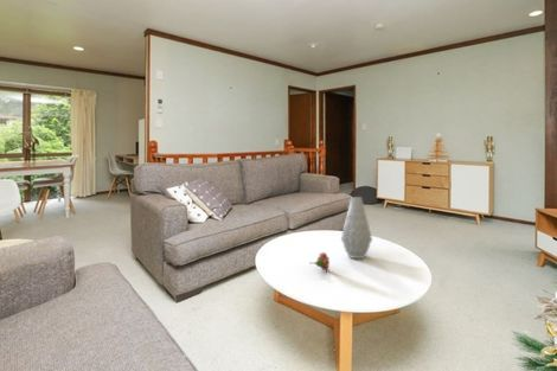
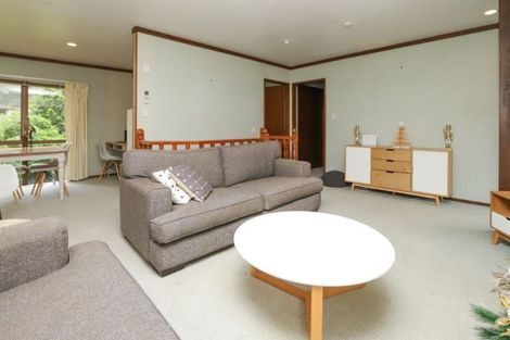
- vase (356, 226)
- flower (318, 262)
